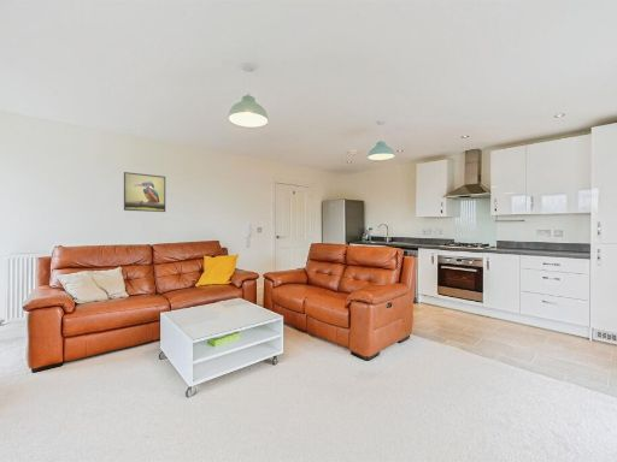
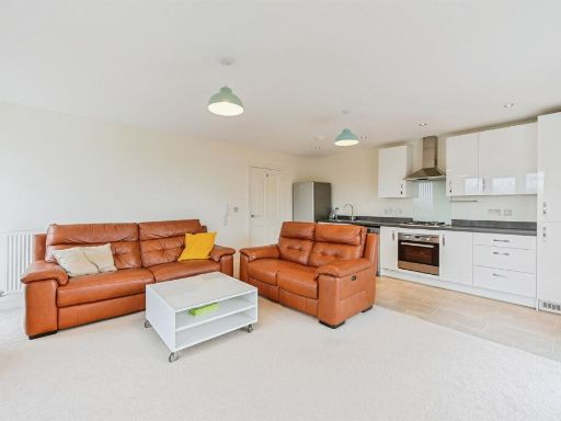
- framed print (145, 192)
